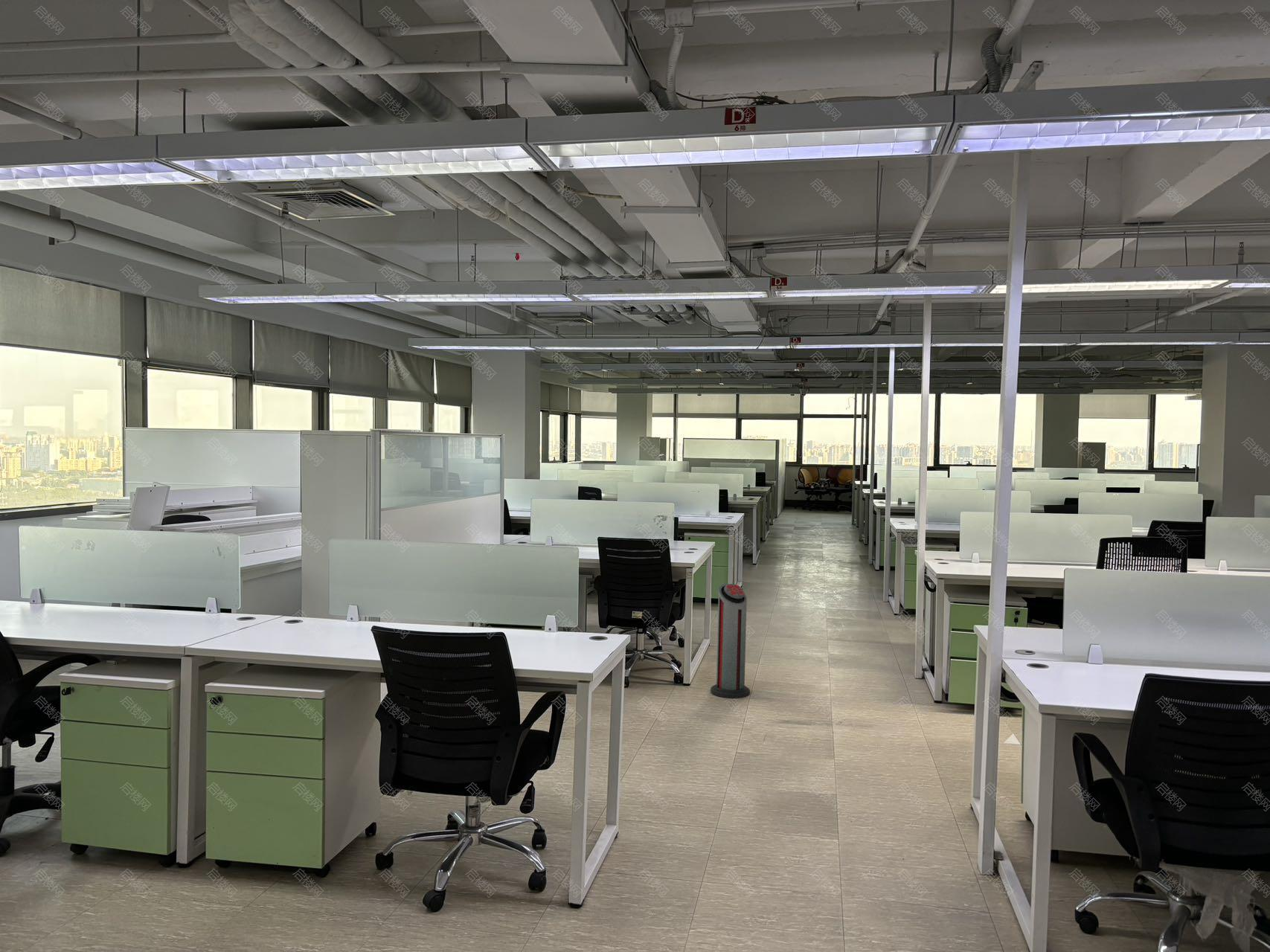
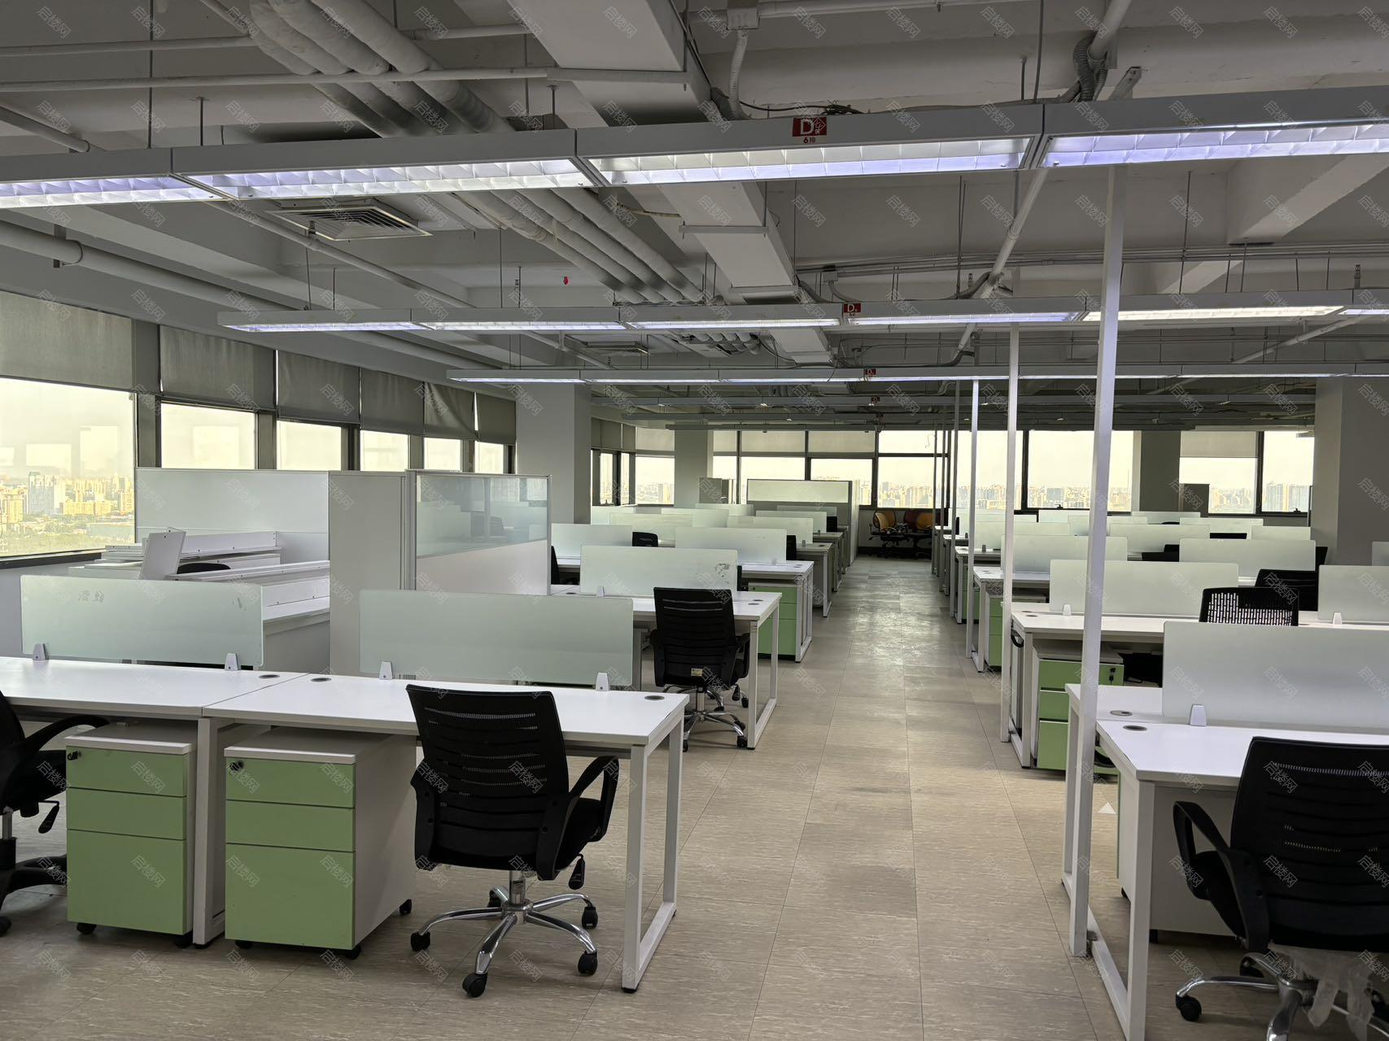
- air purifier (731, 638)
